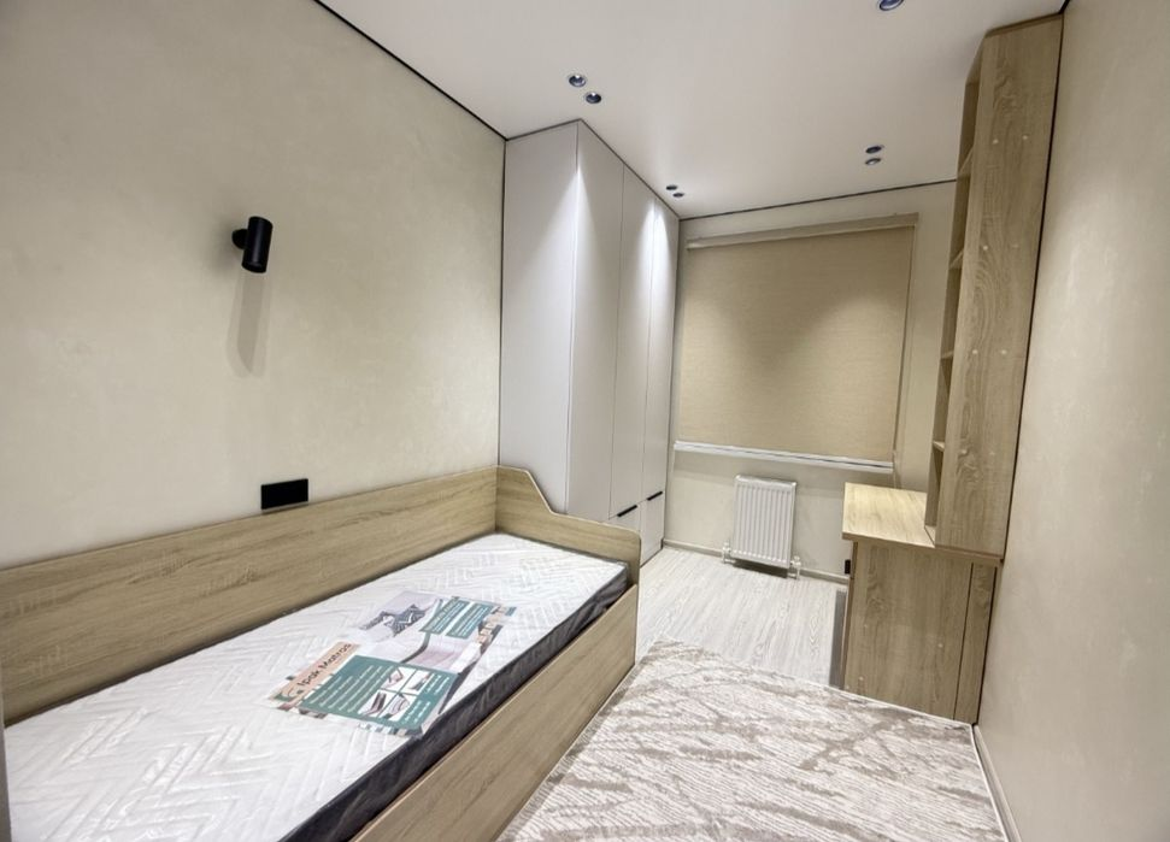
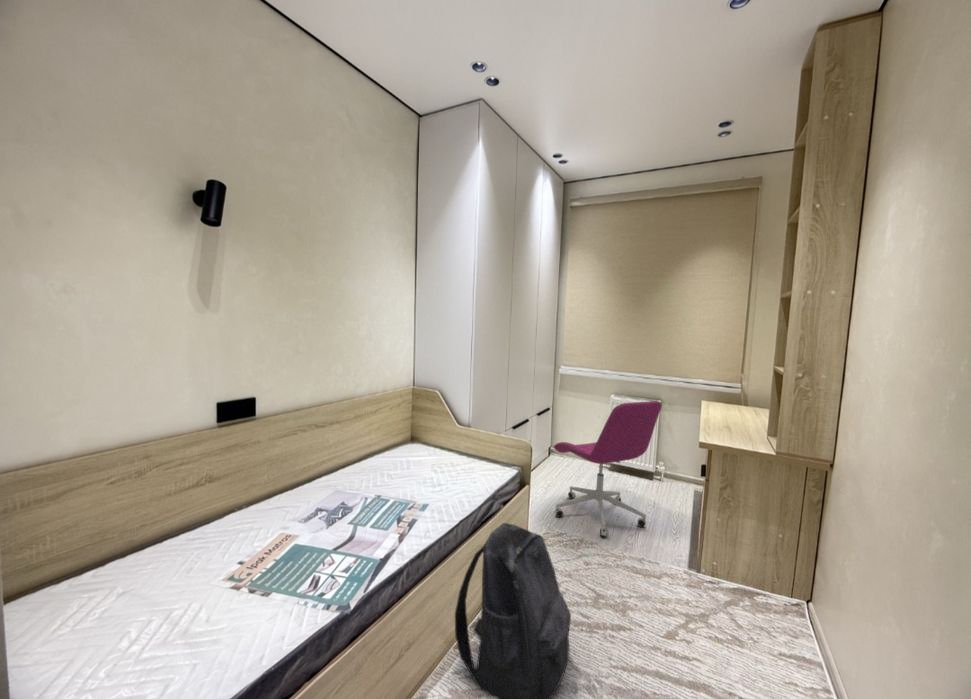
+ backpack (517, 598)
+ office chair (602, 454)
